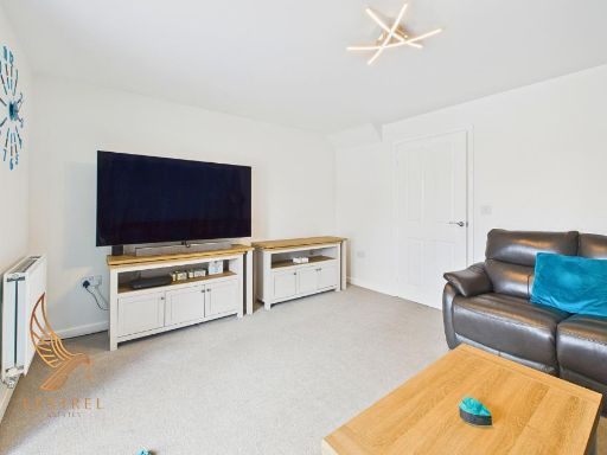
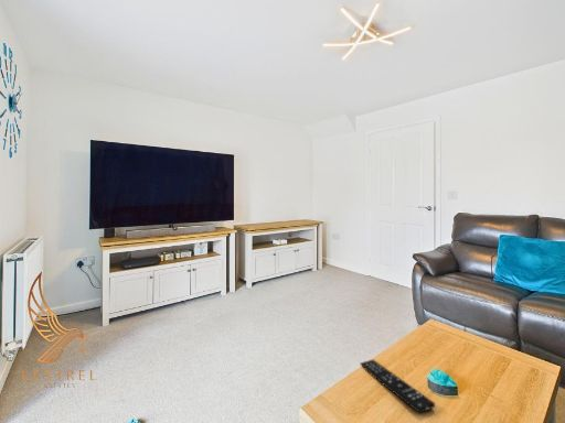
+ remote control (393, 381)
